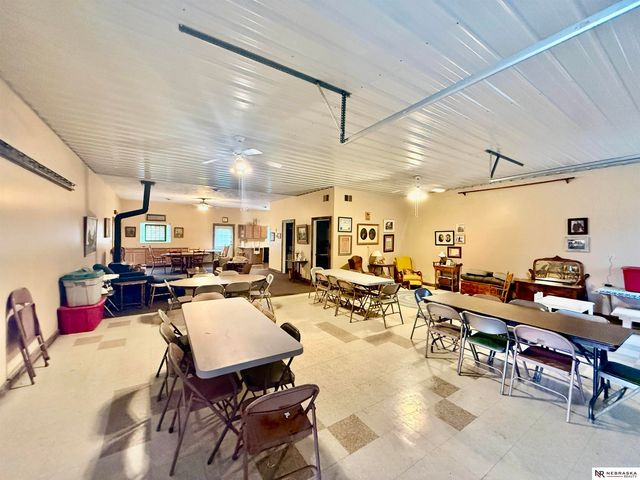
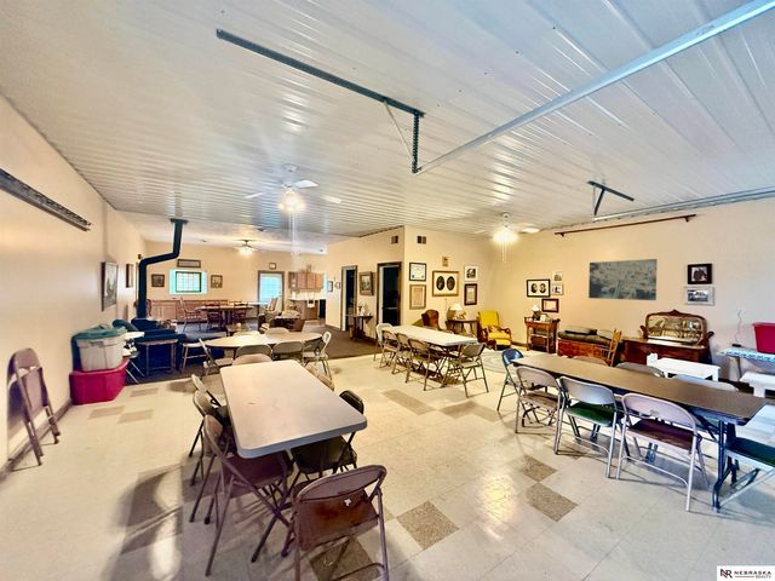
+ wall art (620, 280)
